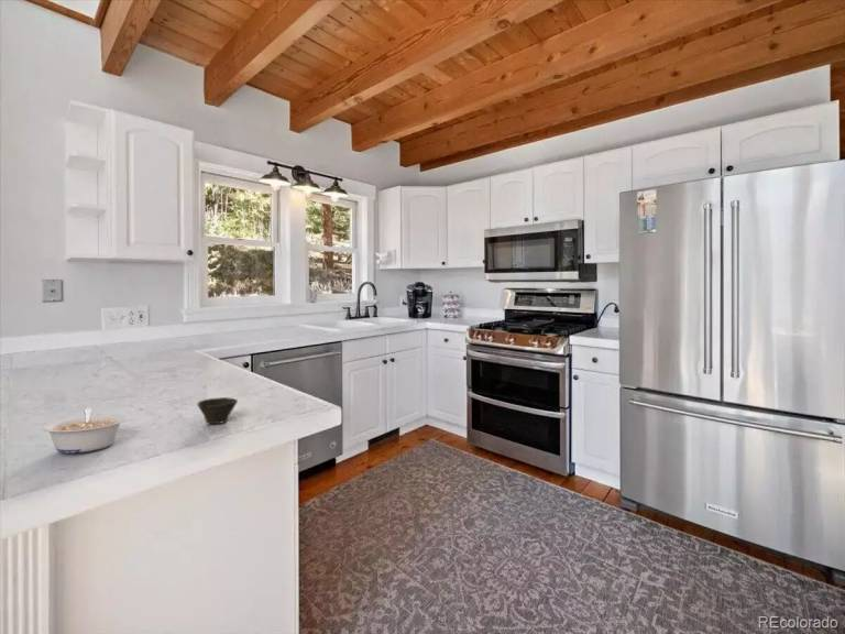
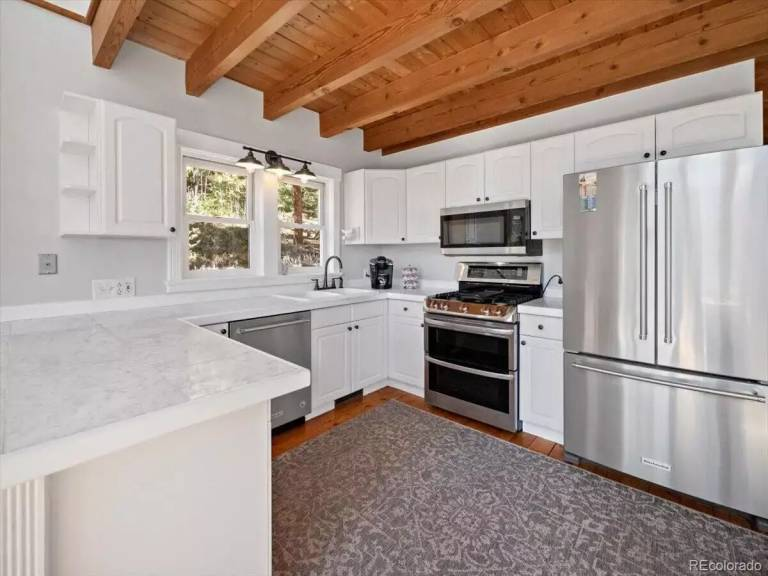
- legume (84, 431)
- cup (219, 409)
